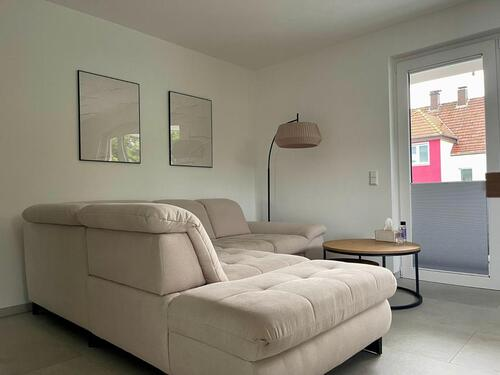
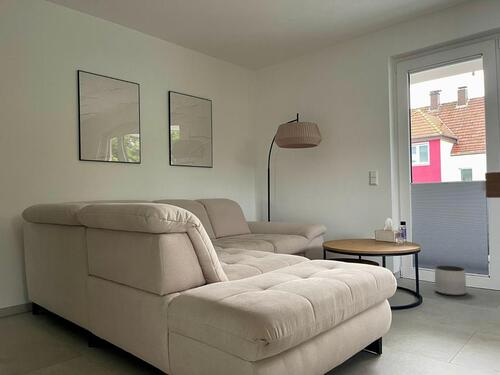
+ planter (450, 280)
